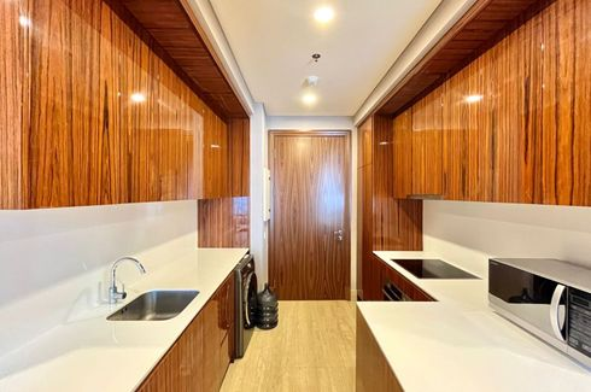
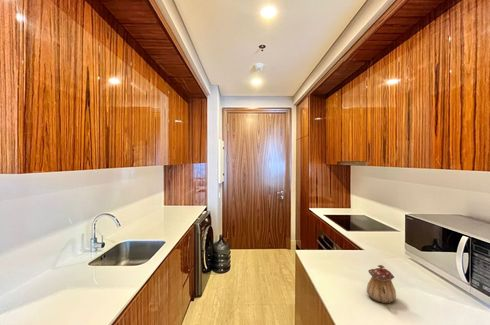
+ teapot (381, 282)
